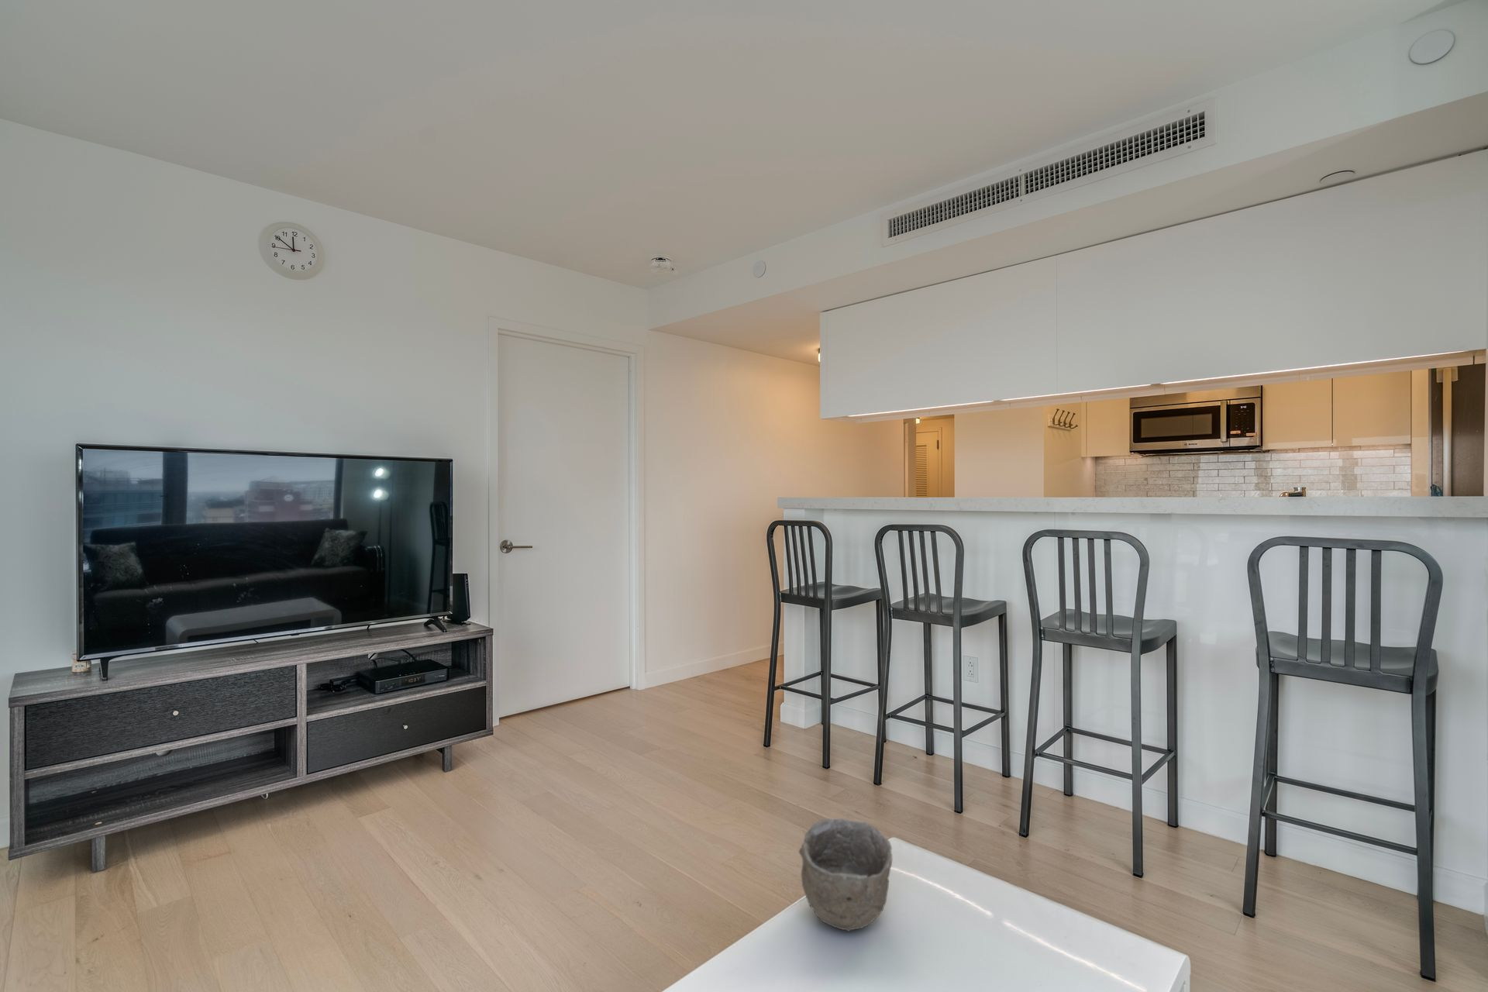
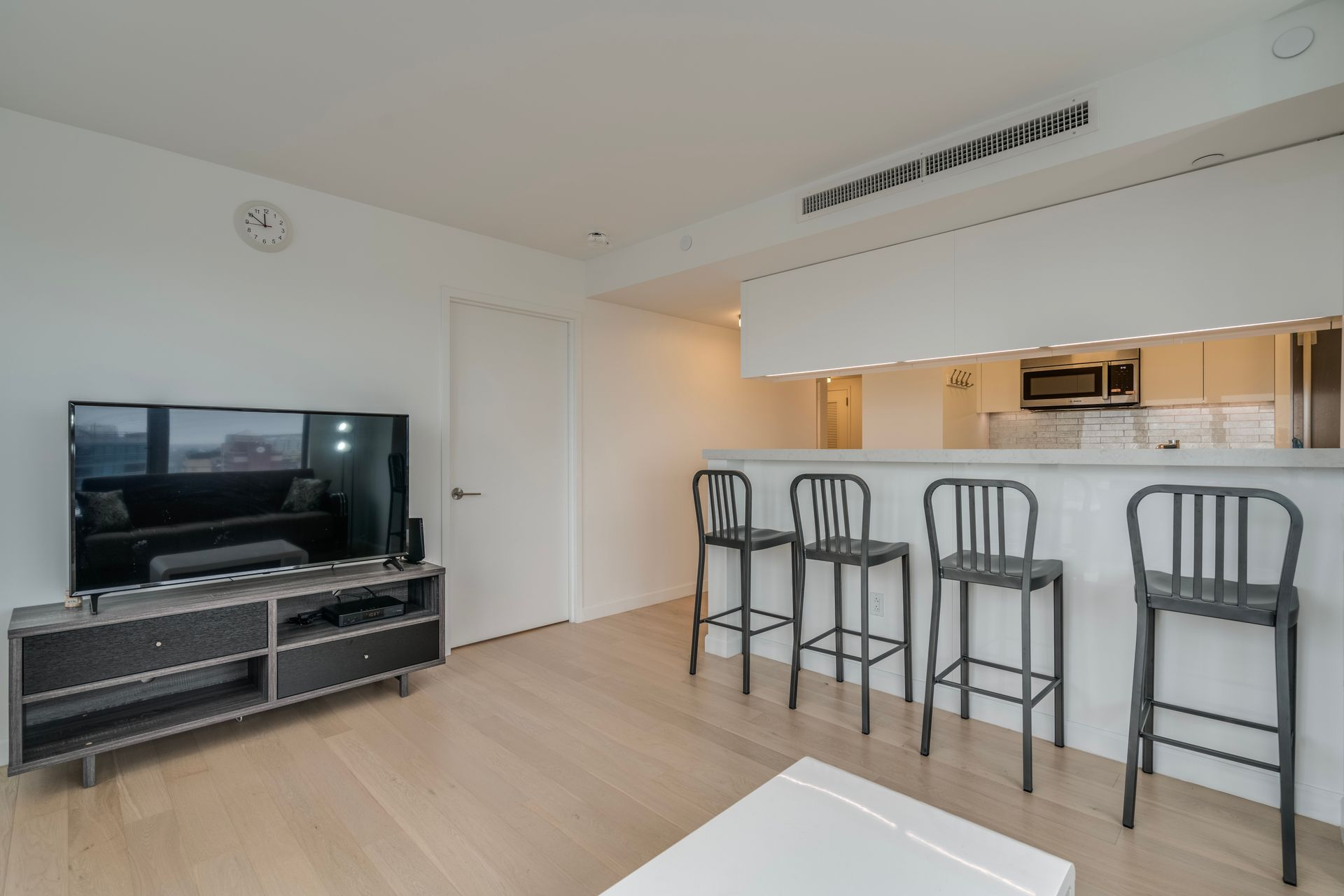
- bowl (846, 877)
